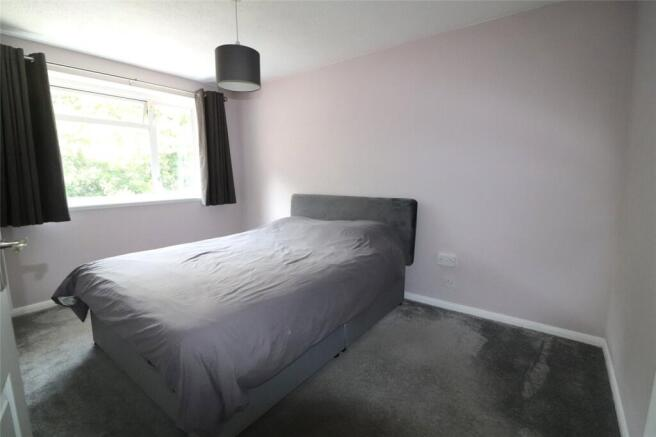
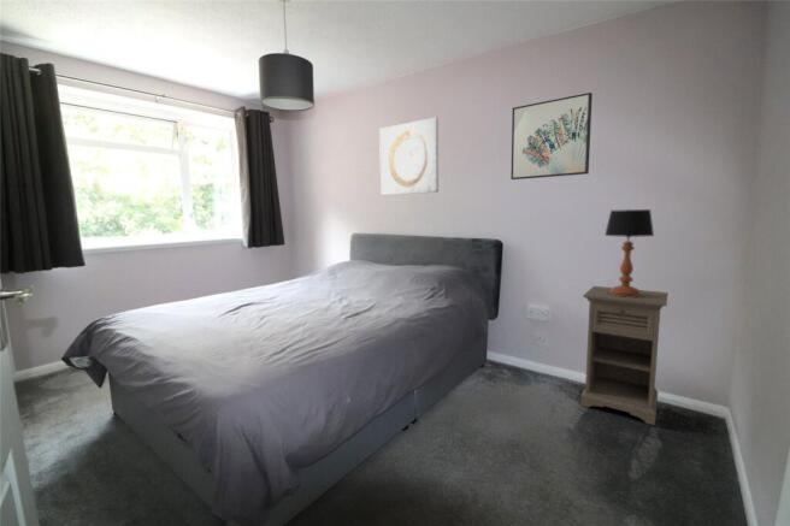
+ nightstand (621, 349)
+ wall art (407, 159)
+ table lamp (627, 252)
+ wall art (548, 138)
